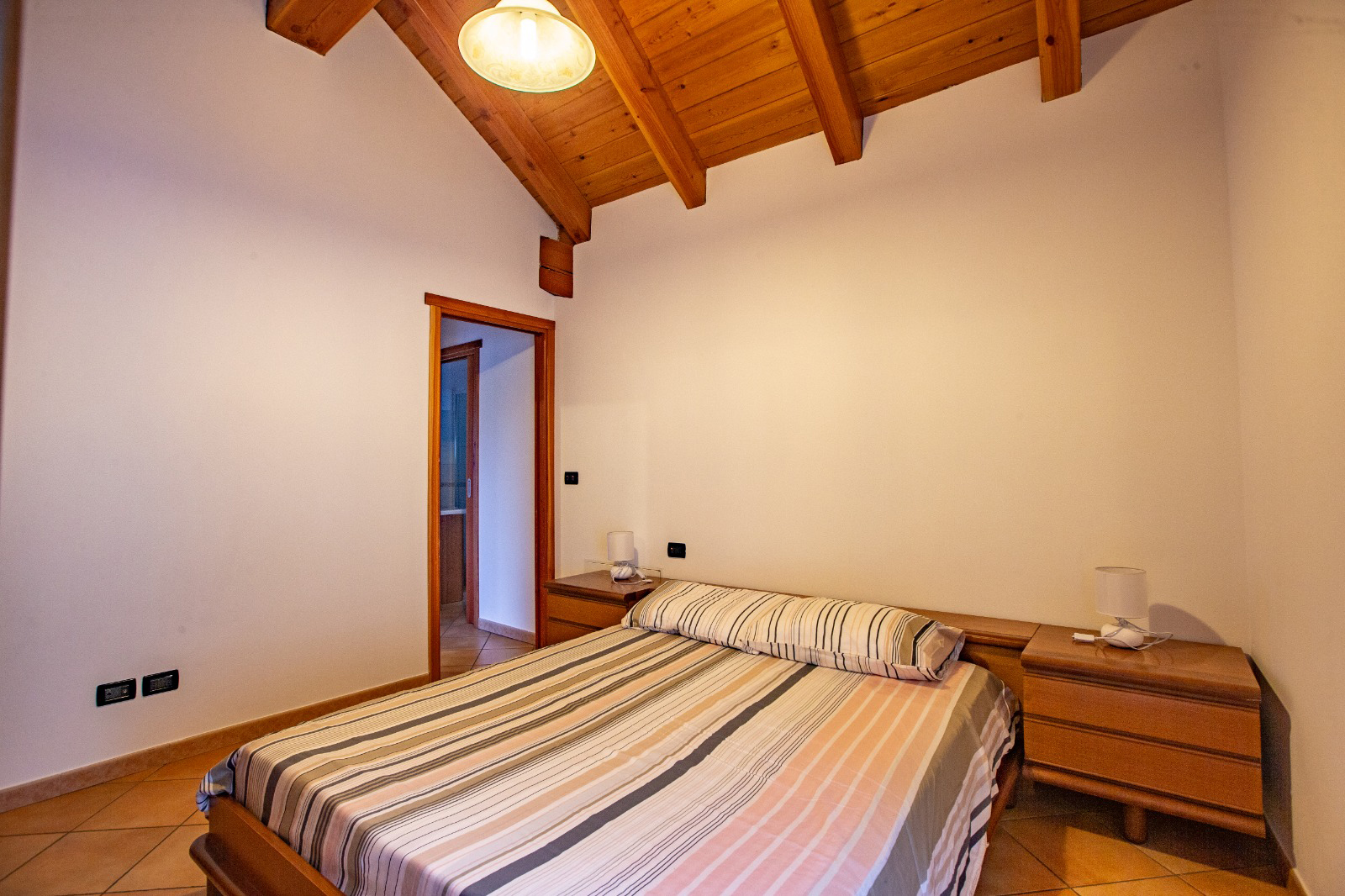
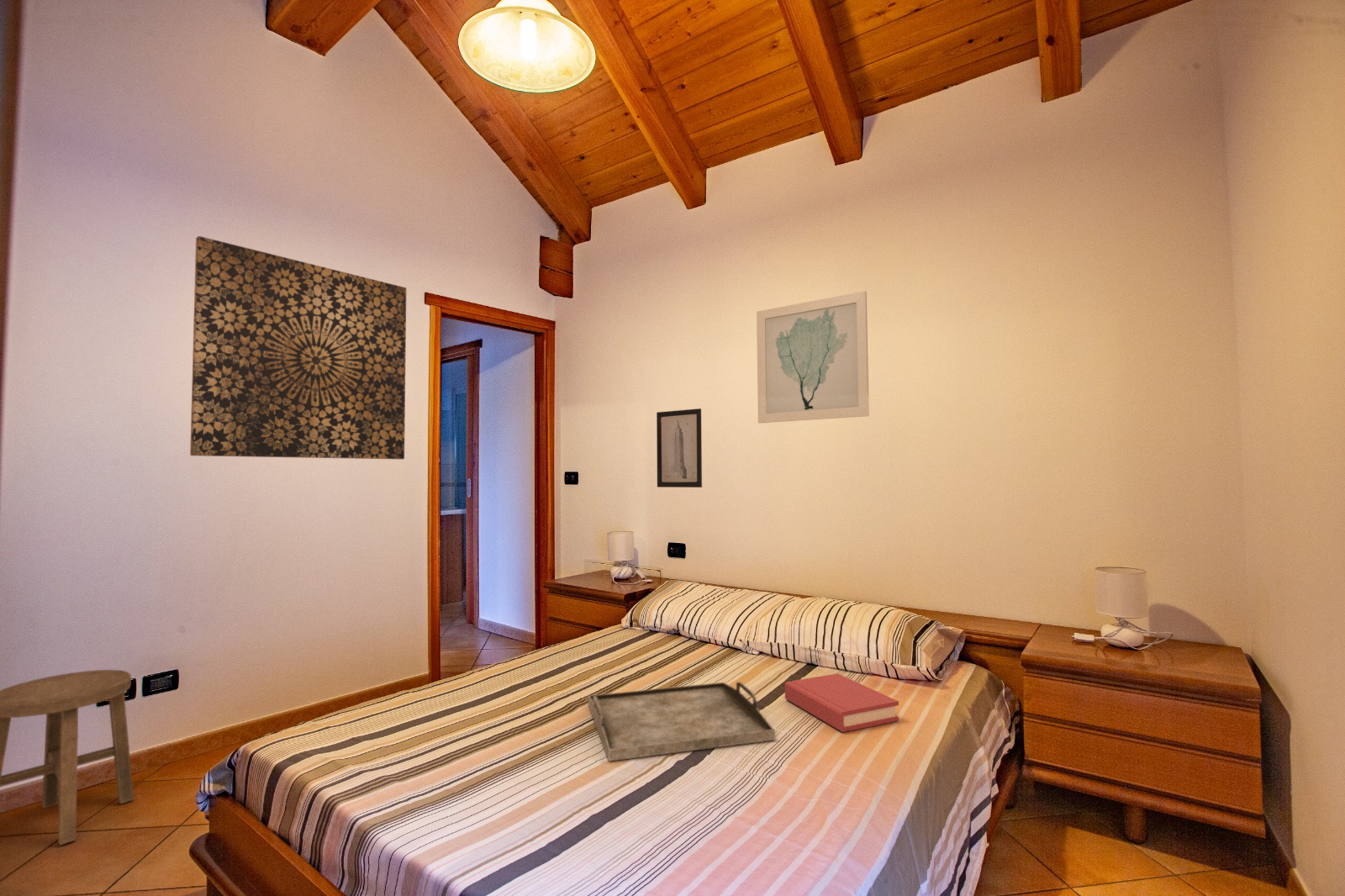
+ serving tray (674, 707)
+ wall art (312, 361)
+ wall art (678, 448)
+ wall art (810, 361)
+ hardback book (839, 700)
+ stool (60, 753)
